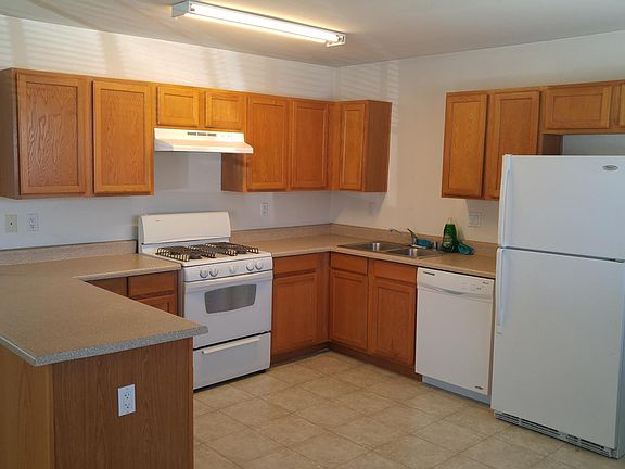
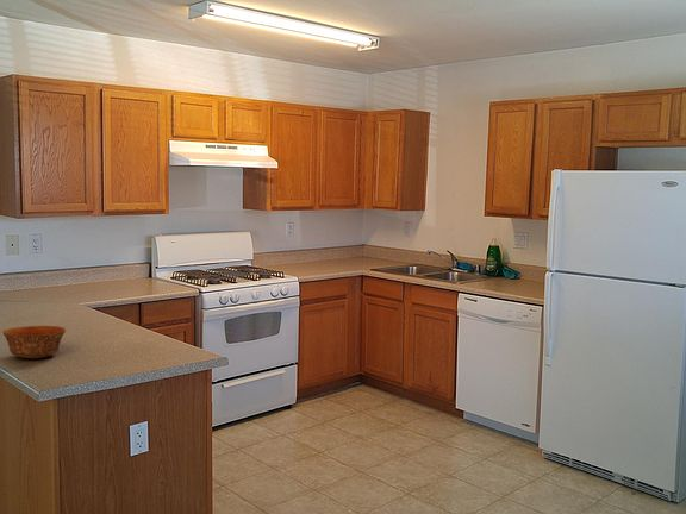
+ bowl (35, 343)
